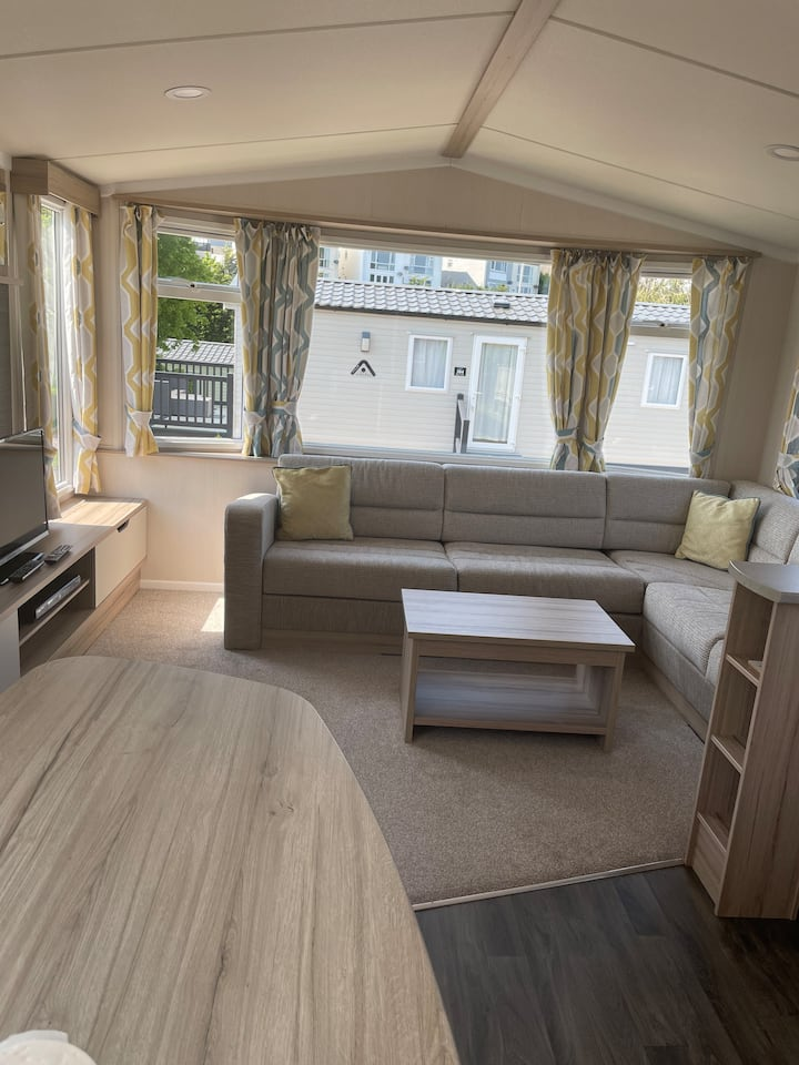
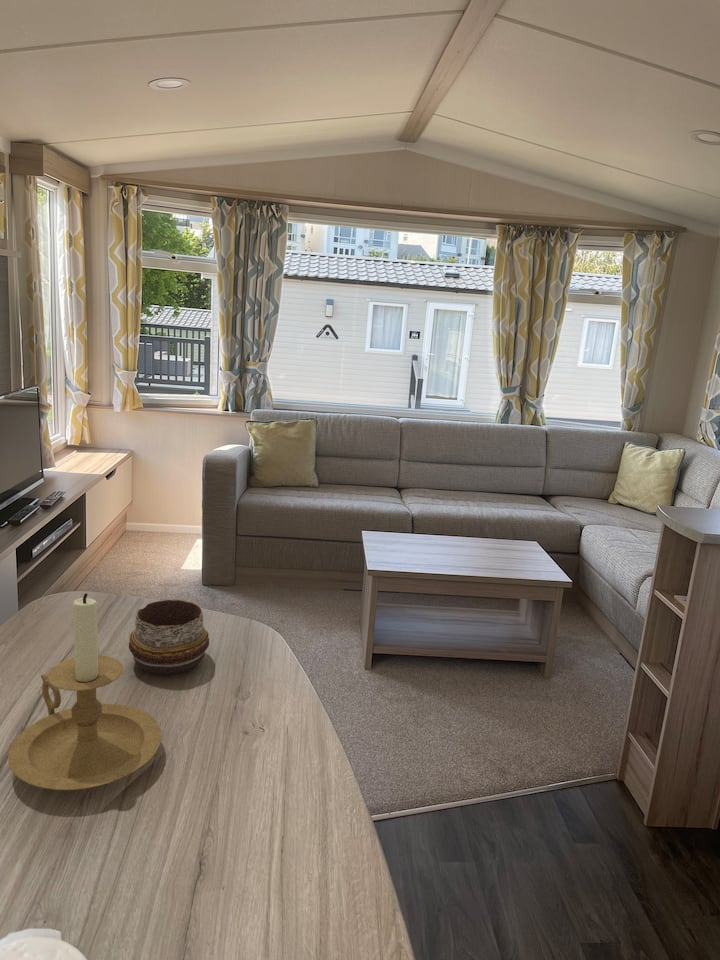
+ decorative bowl (169, 636)
+ candle holder (86, 678)
